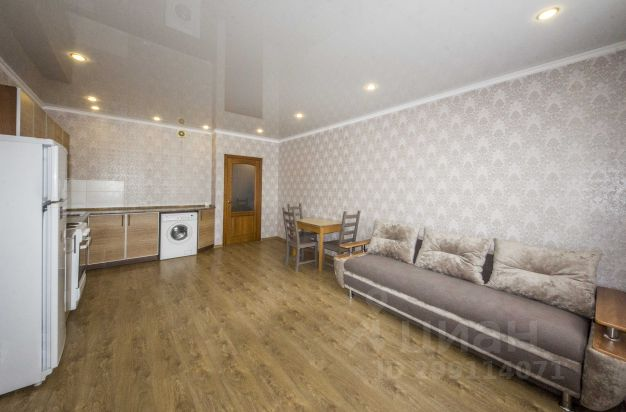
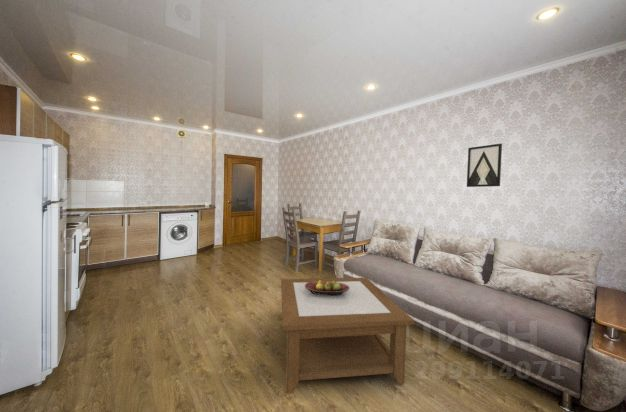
+ fruit bowl (326, 286)
+ coffee table (334, 322)
+ wall art (483, 166)
